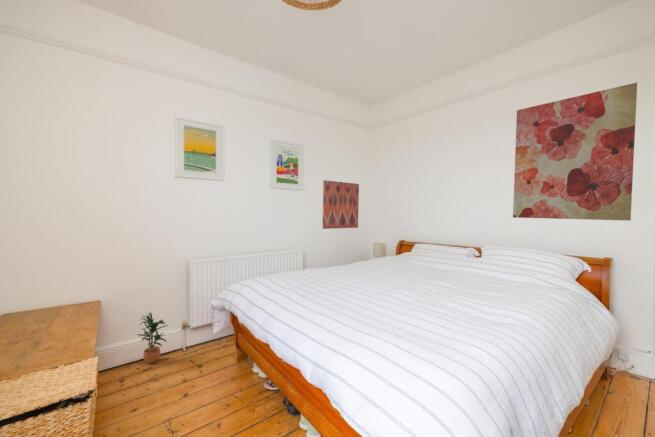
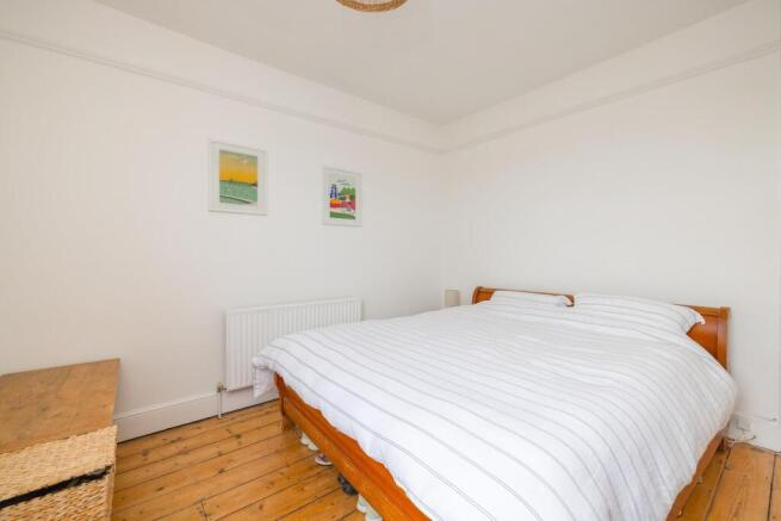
- wall art (567, 159)
- wall art (341, 205)
- potted plant (153, 336)
